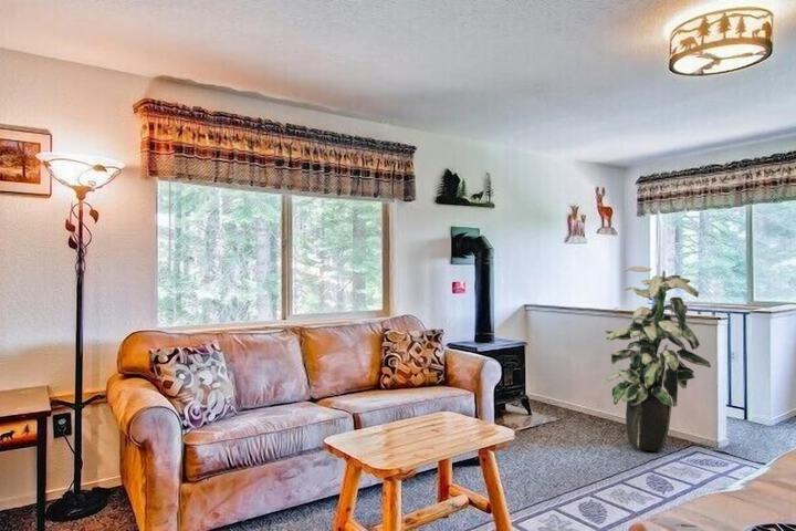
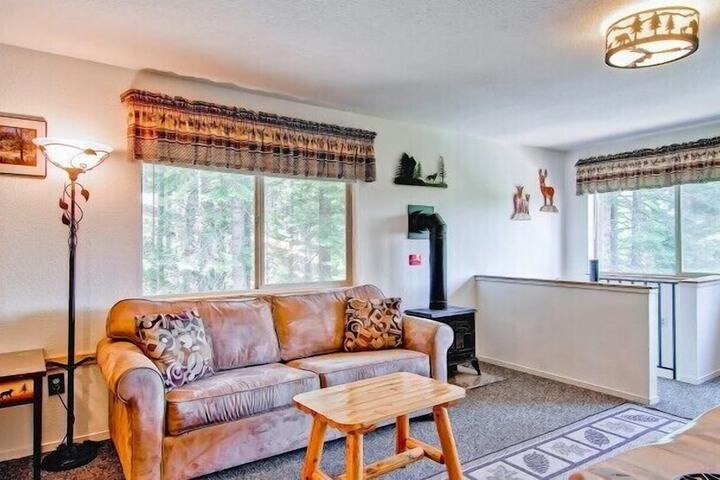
- indoor plant (649, 356)
